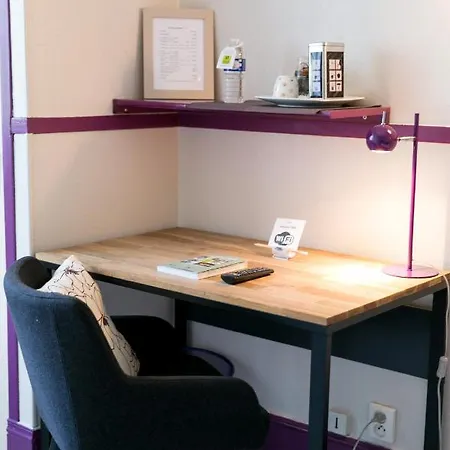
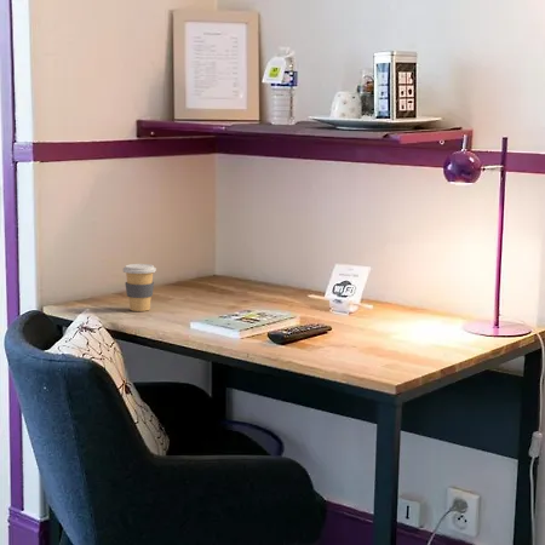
+ coffee cup (139, 287)
